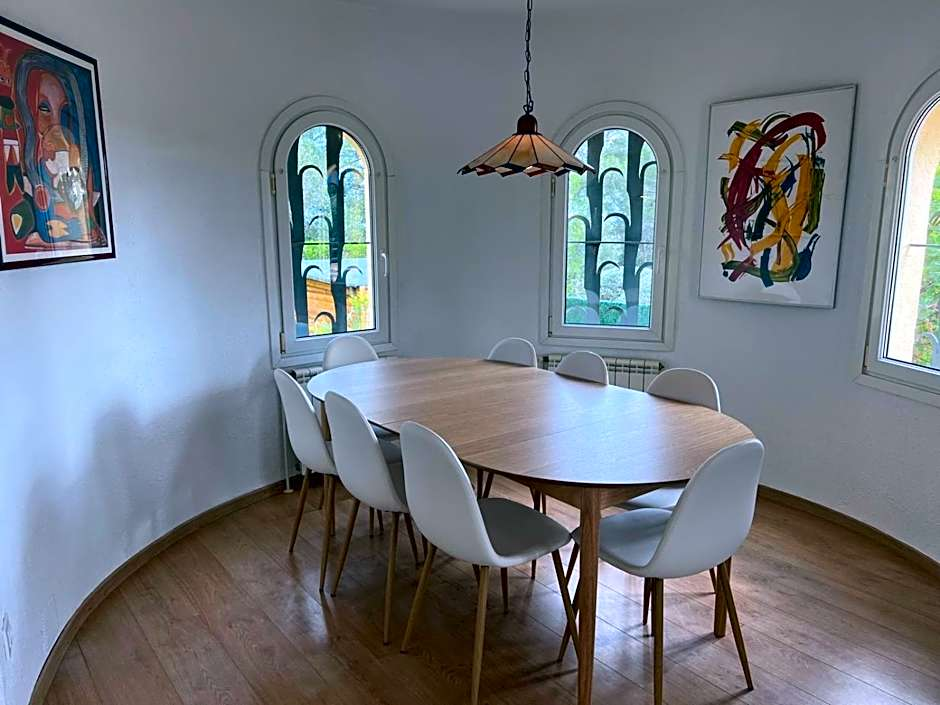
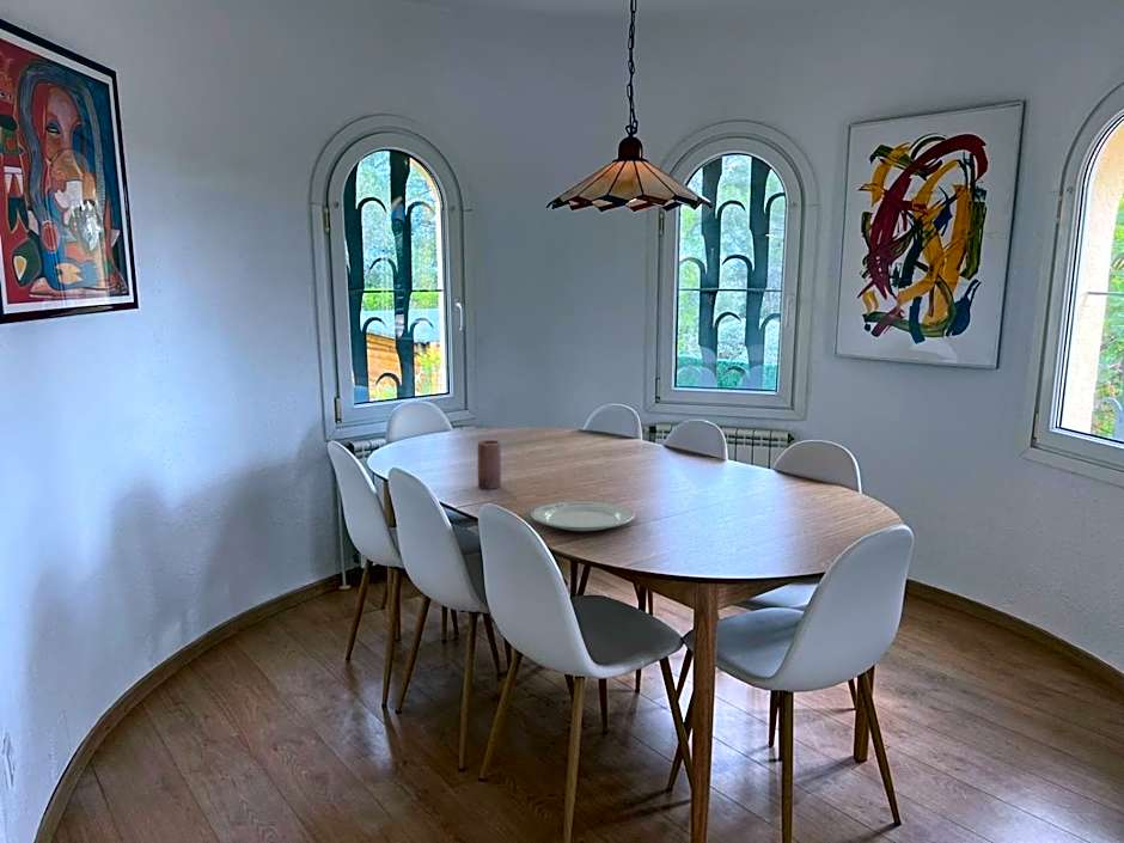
+ candle (489, 464)
+ chinaware (582, 517)
